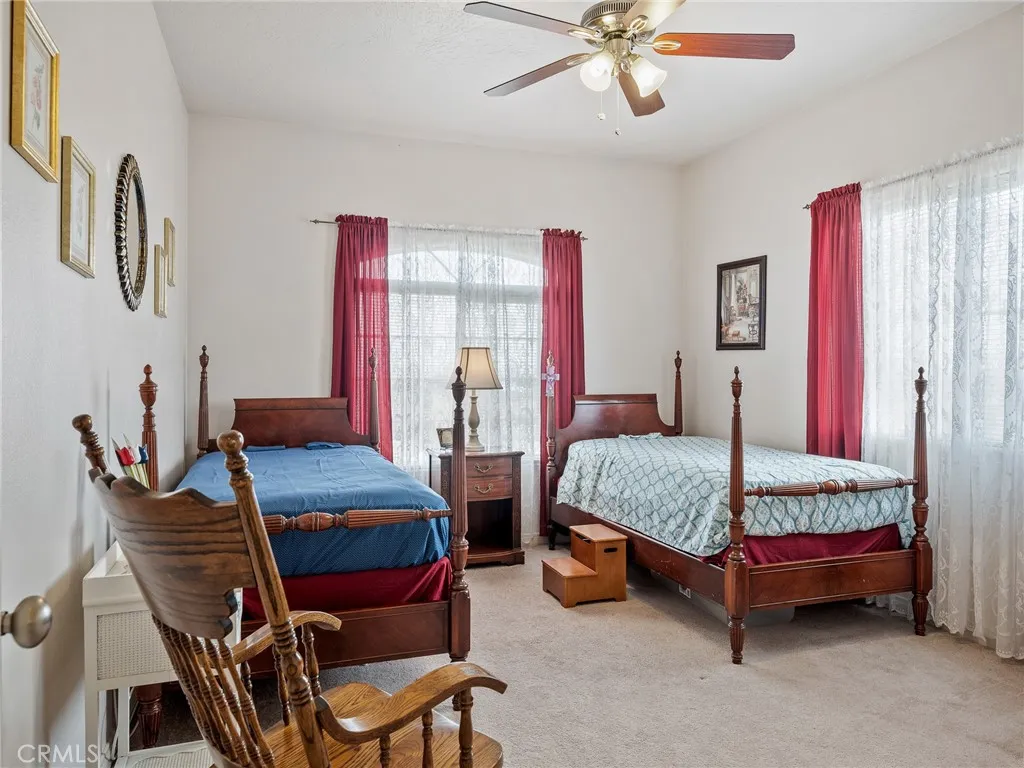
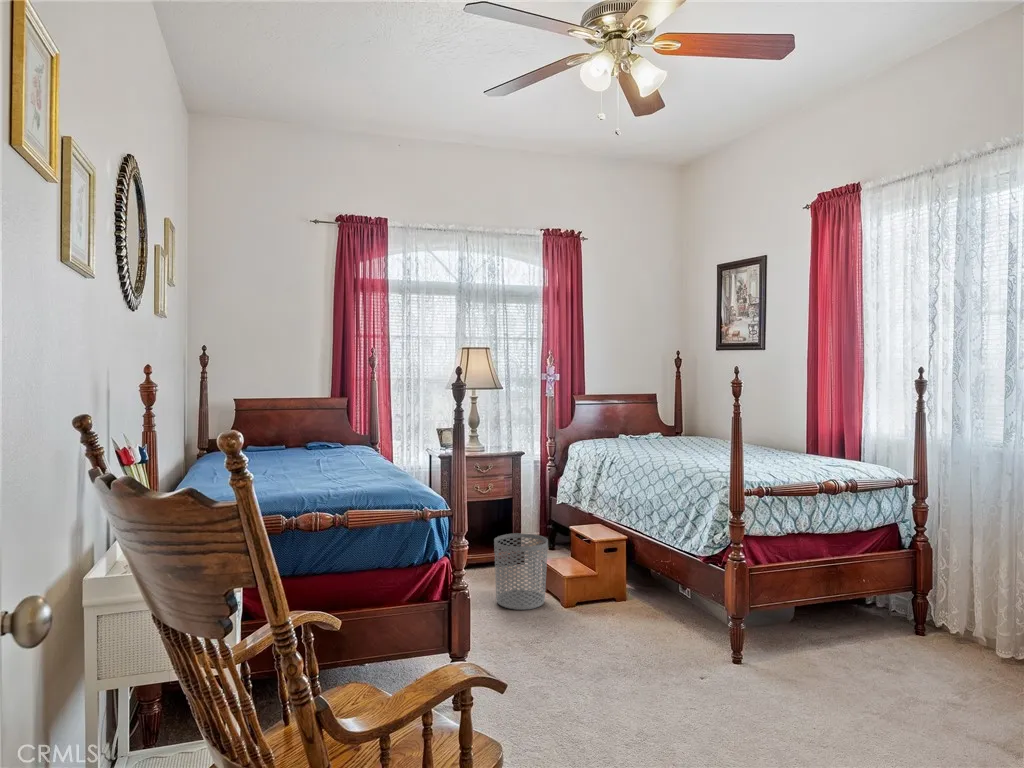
+ waste bin (520, 571)
